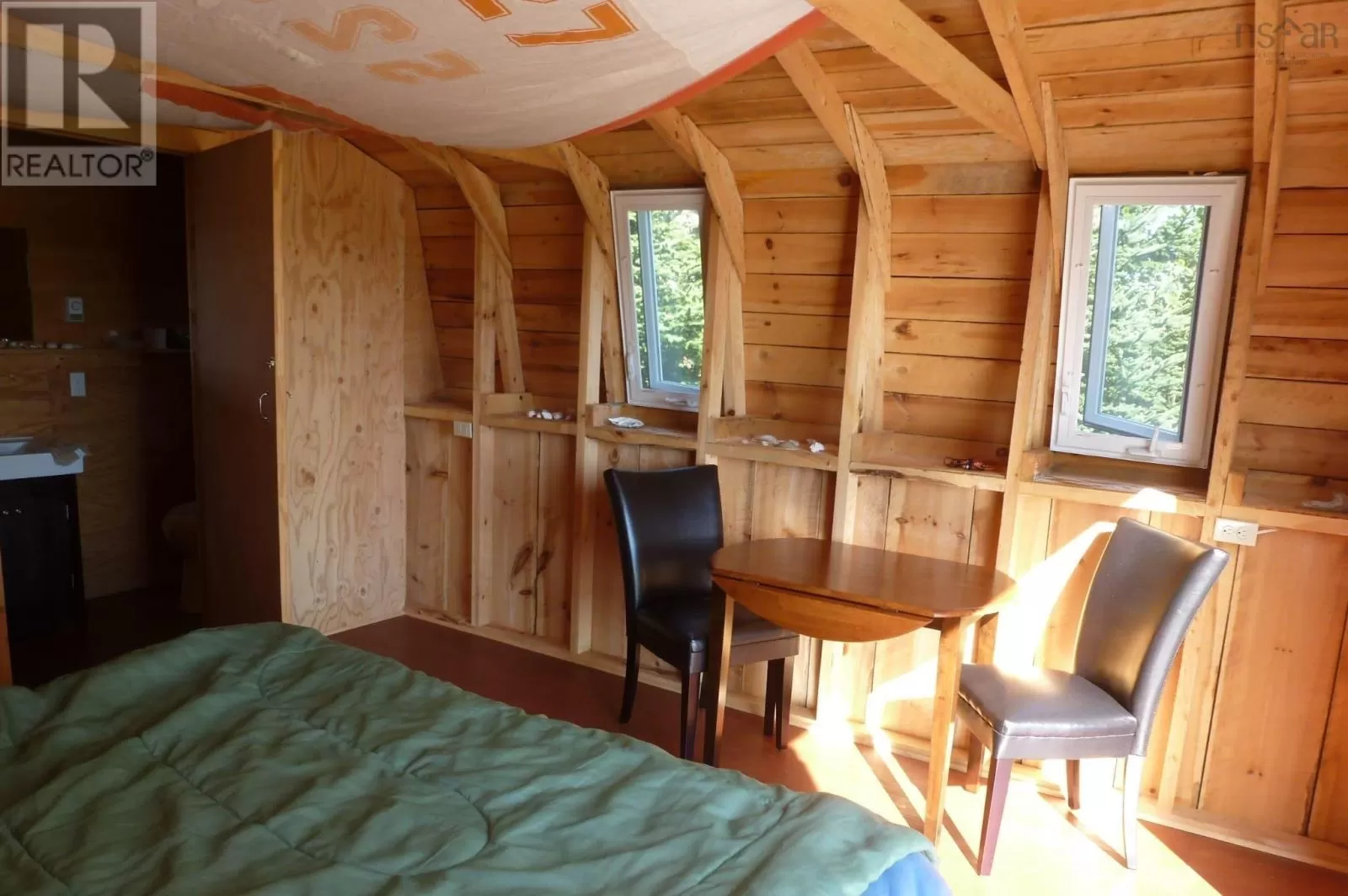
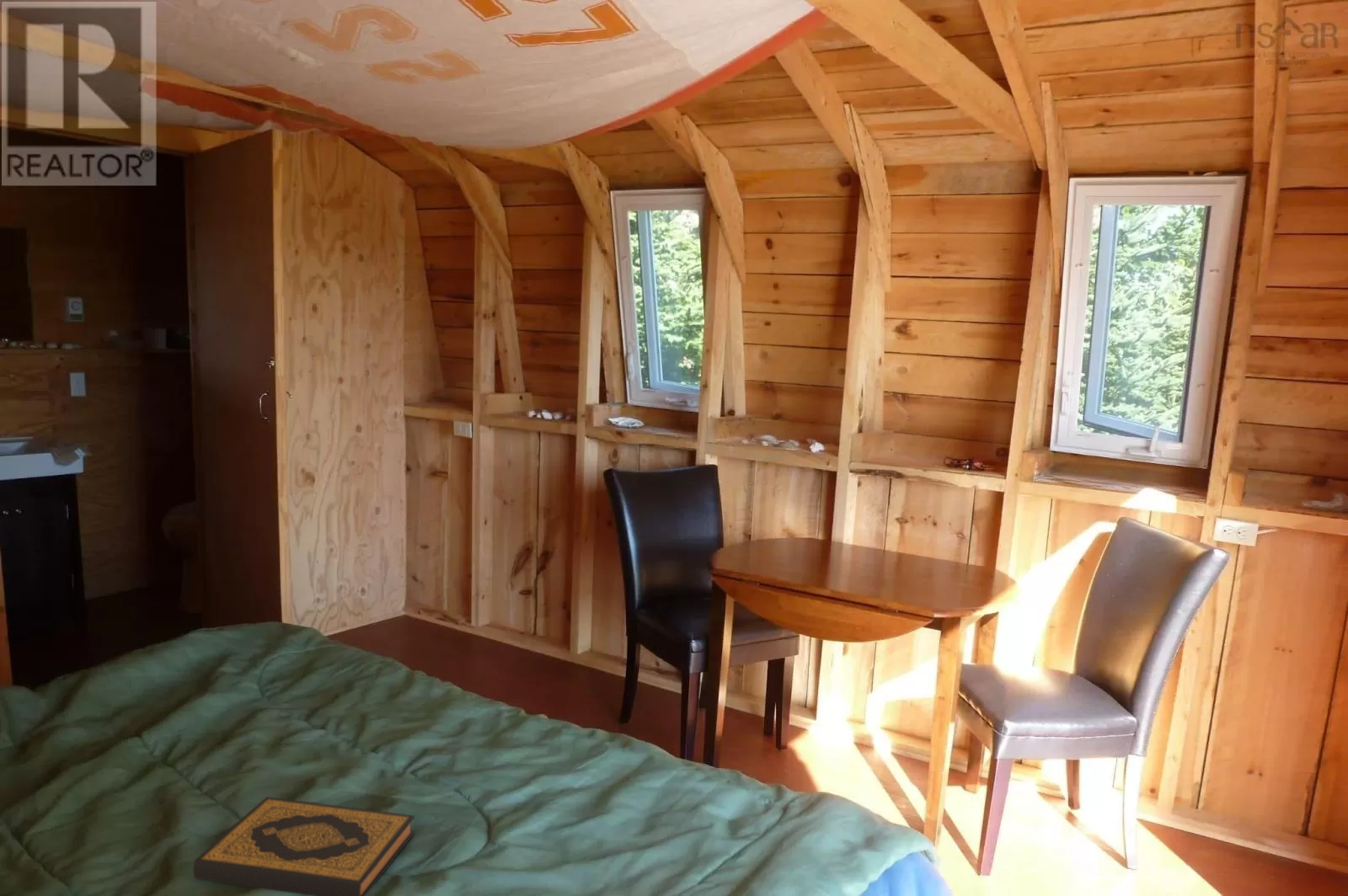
+ hardback book (309, 846)
